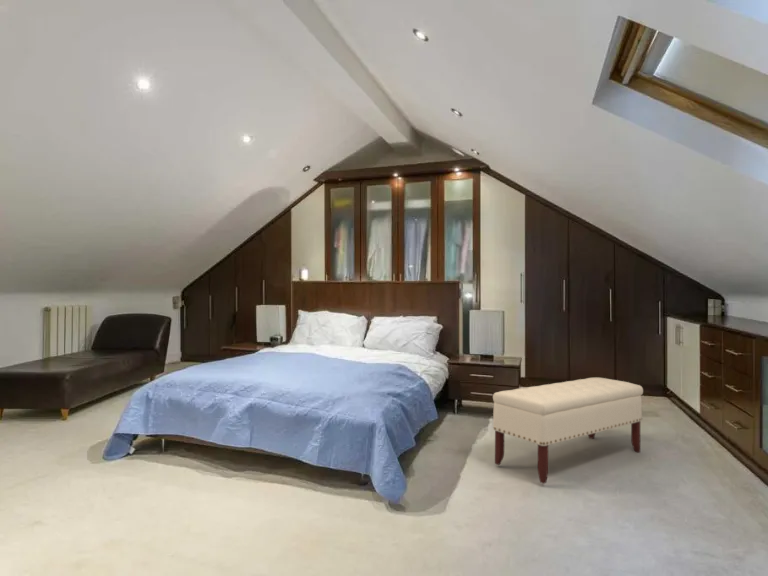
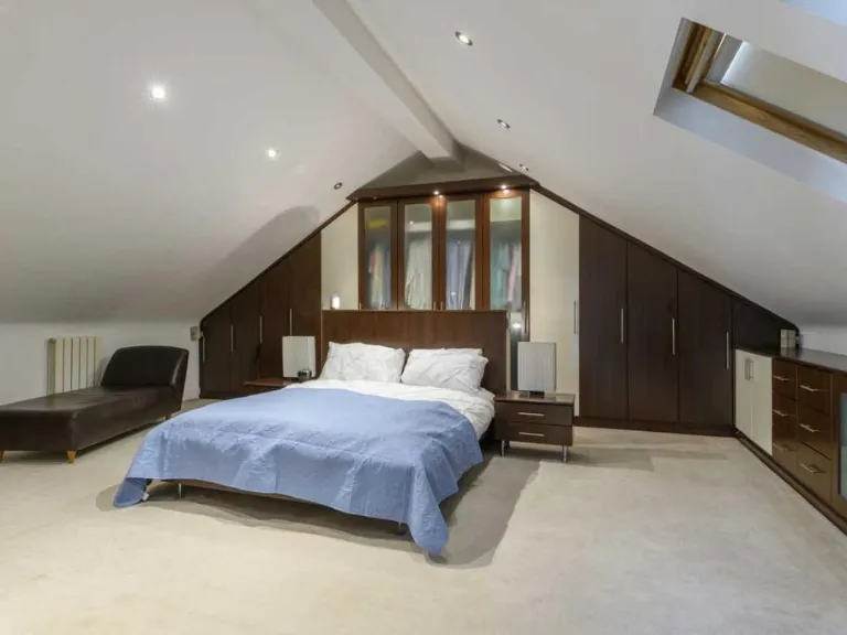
- bench (570, 422)
